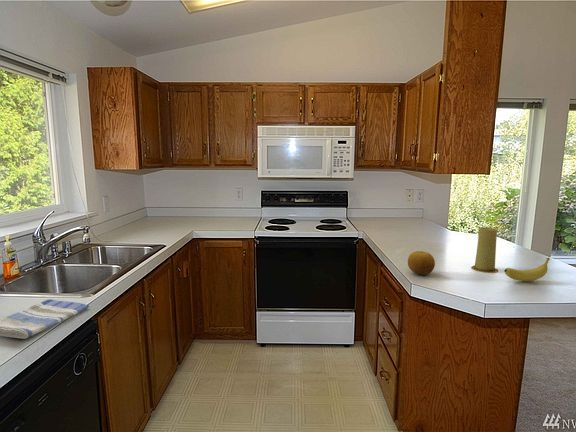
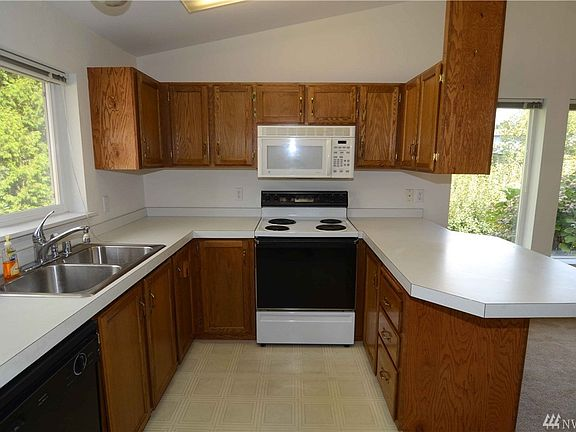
- dish towel (39, 316)
- fruit (421, 262)
- candle (486, 248)
- fruit (526, 270)
